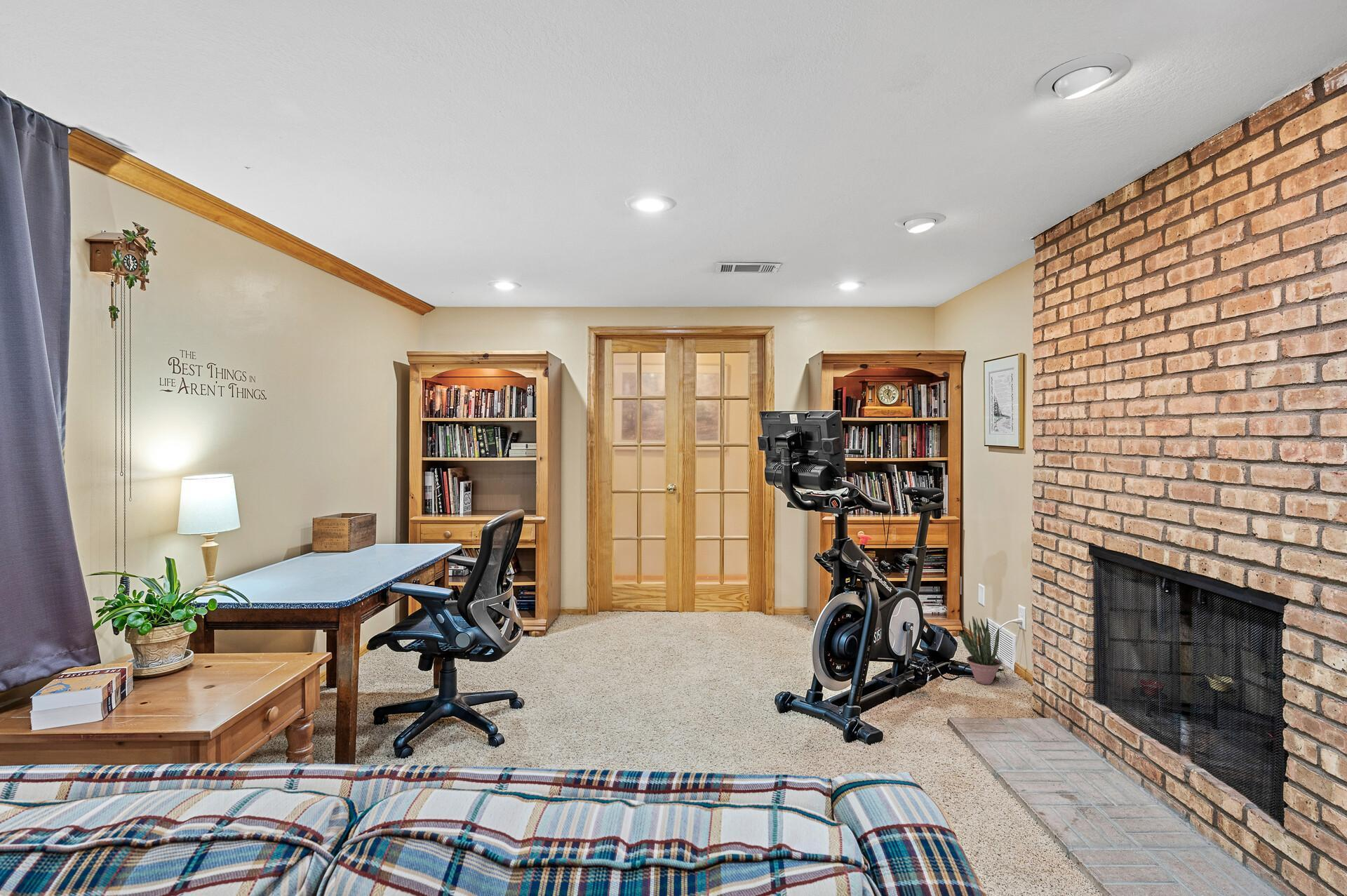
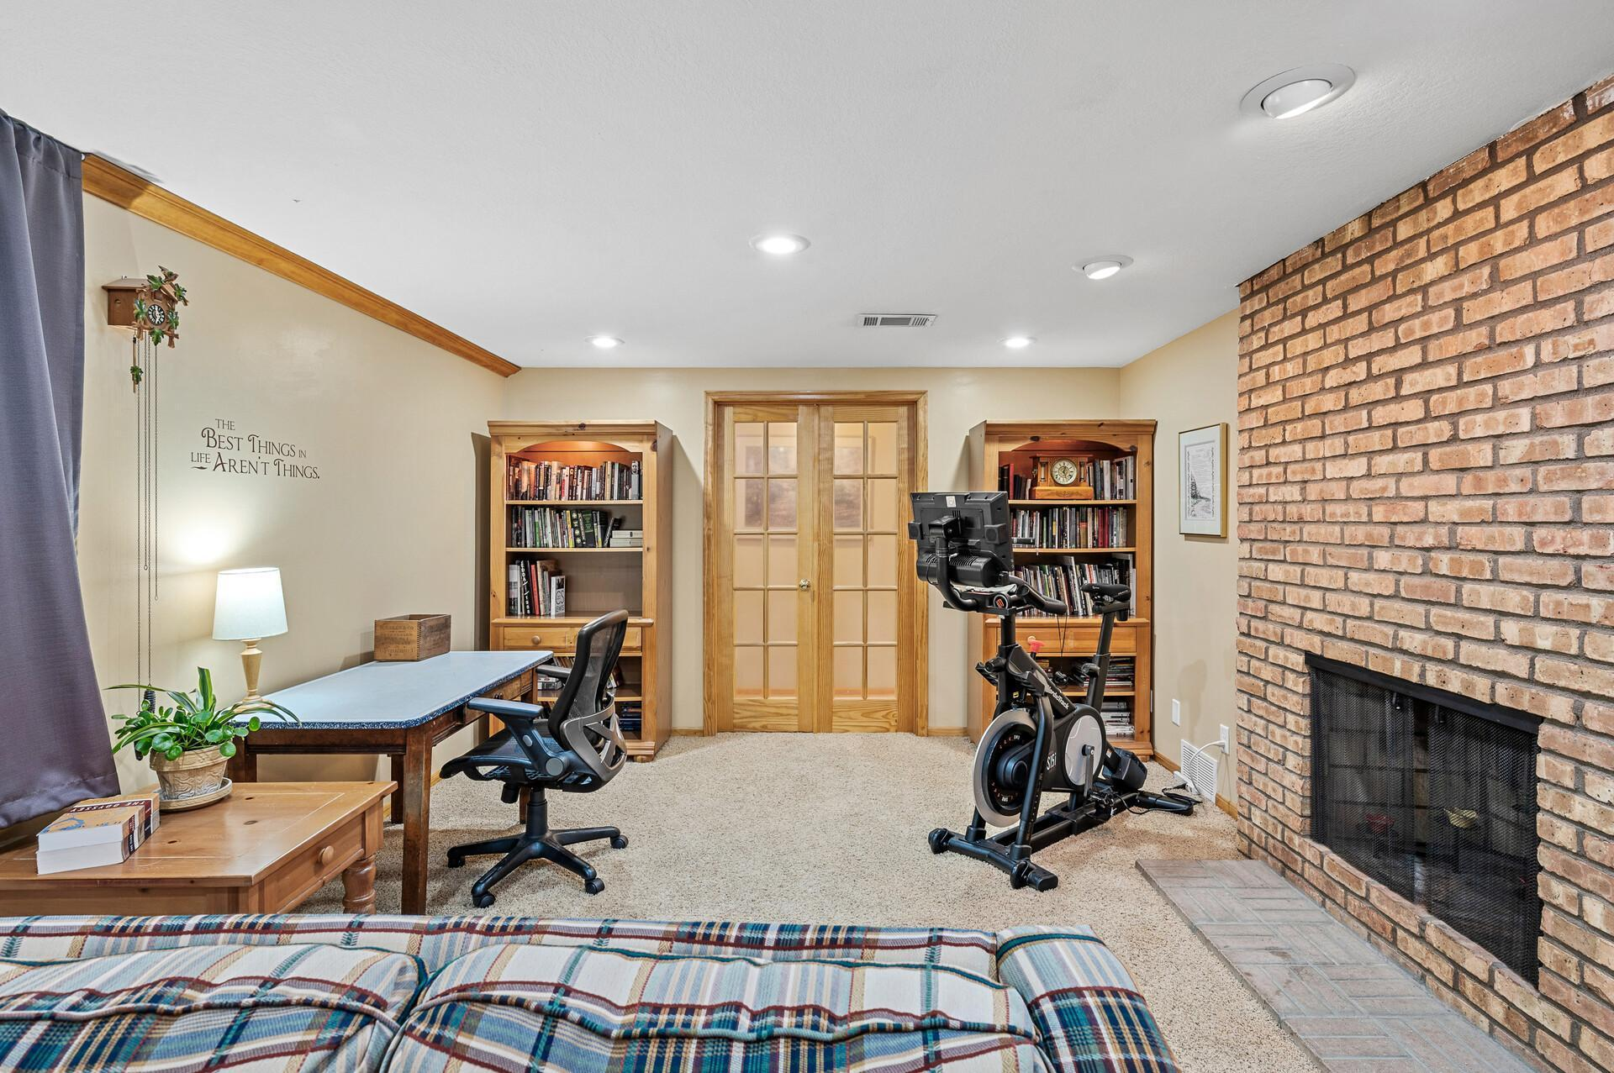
- potted plant (979, 649)
